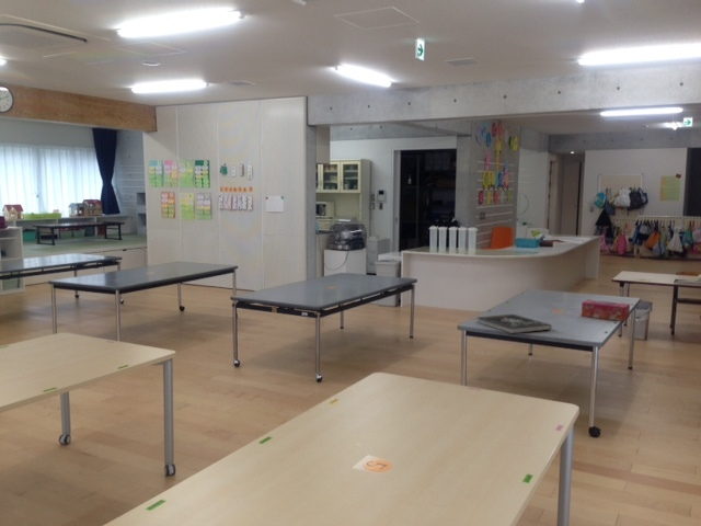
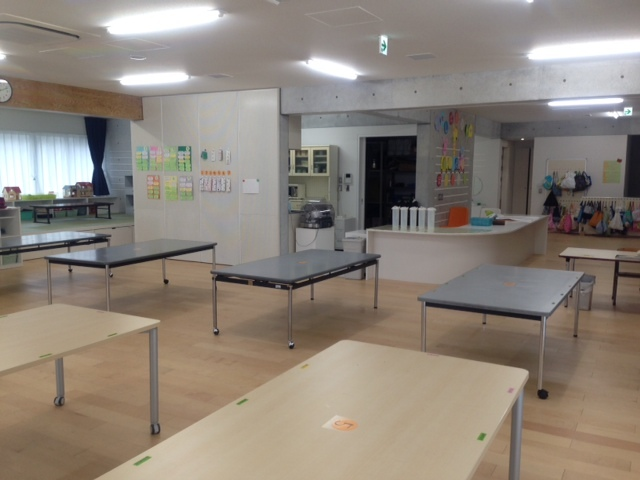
- tissue box (605, 309)
- book (513, 323)
